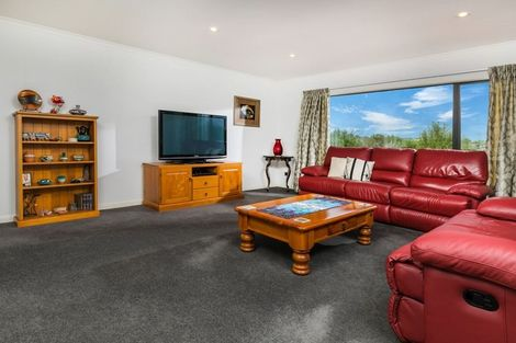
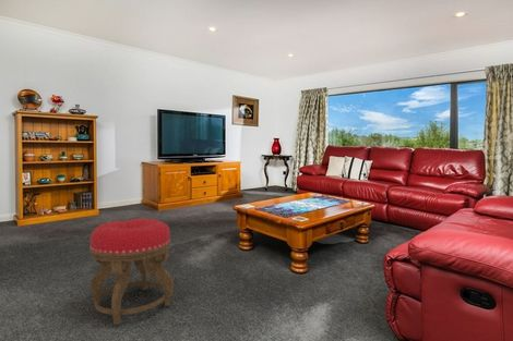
+ stool (130, 264)
